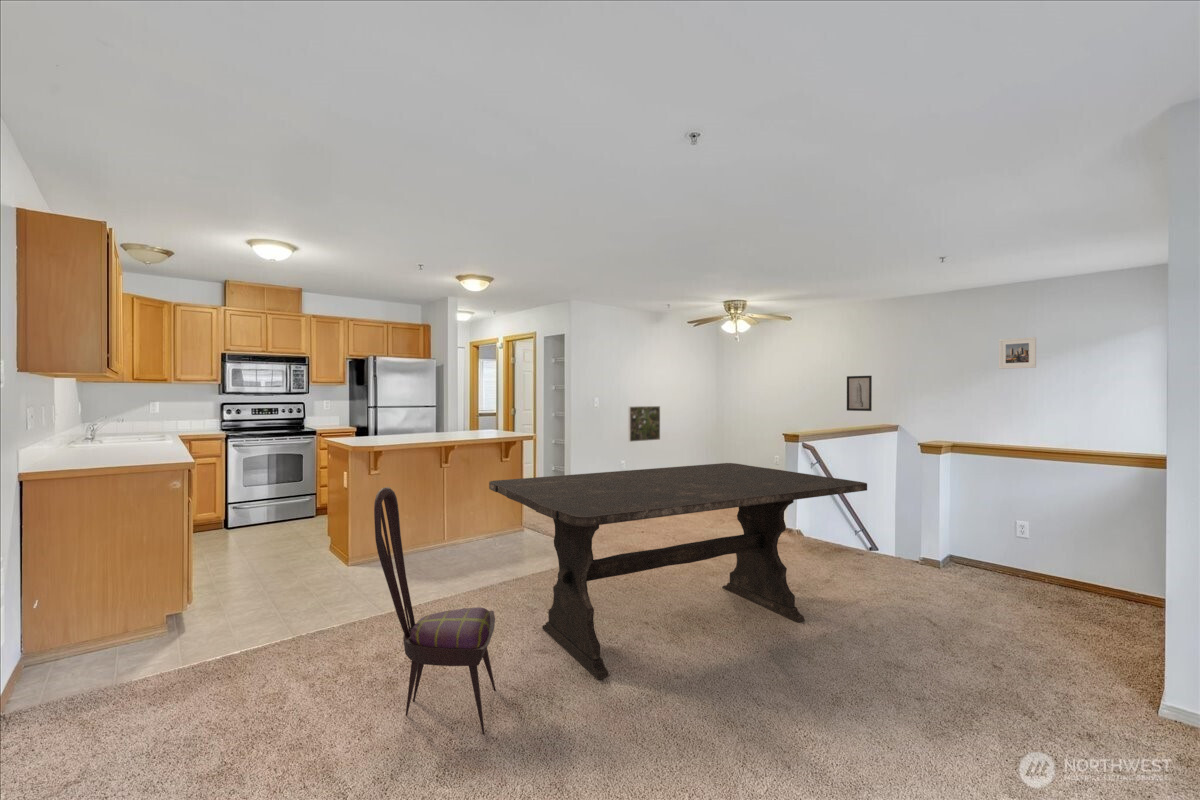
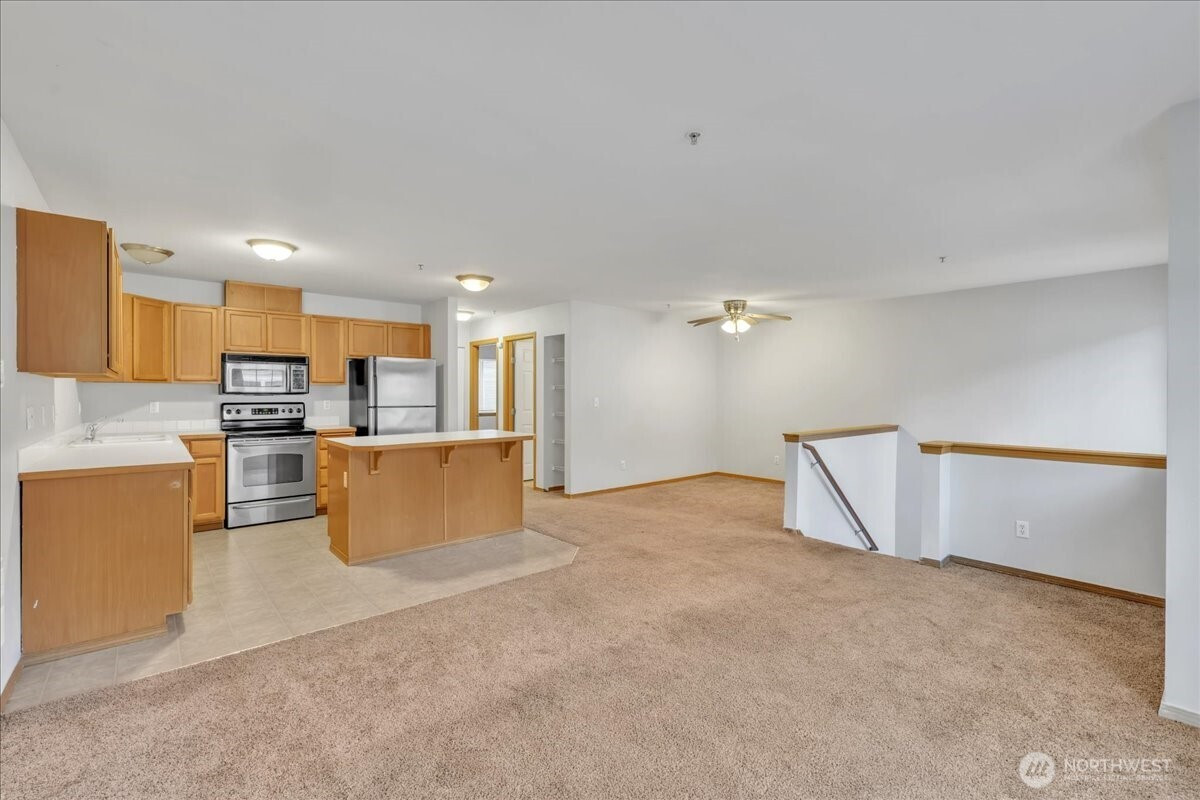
- dining chair (439, 612)
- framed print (1017, 353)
- wall art (858, 393)
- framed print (644, 423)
- dining table (675, 553)
